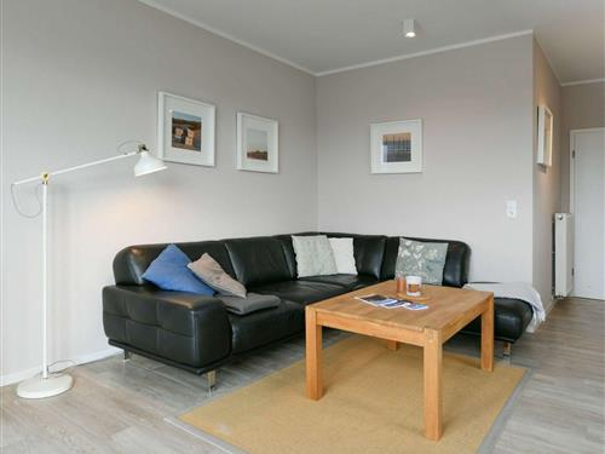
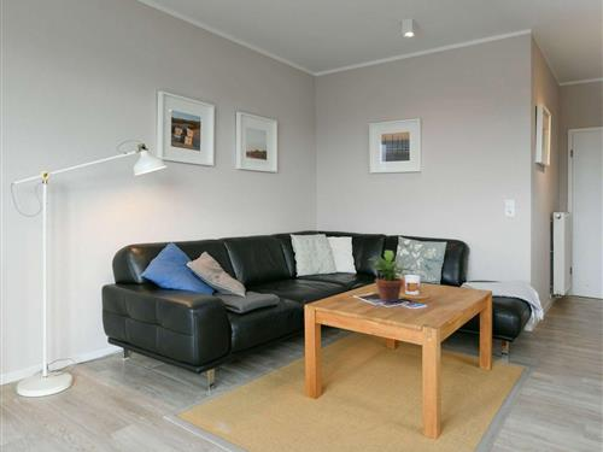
+ potted plant (390, 276)
